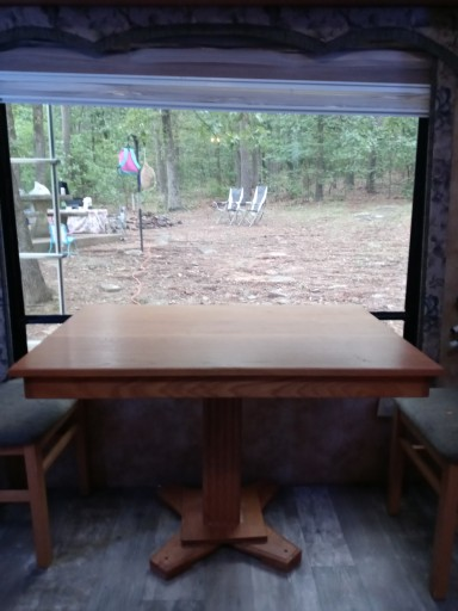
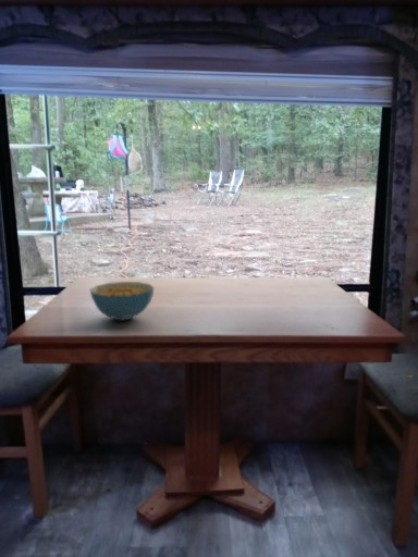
+ cereal bowl (122, 302)
